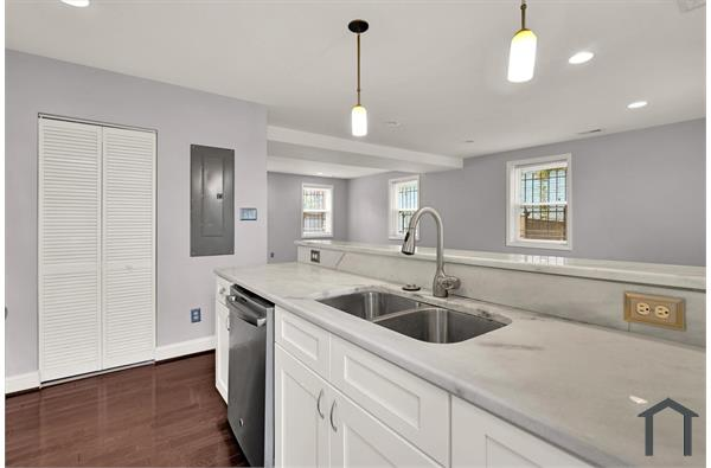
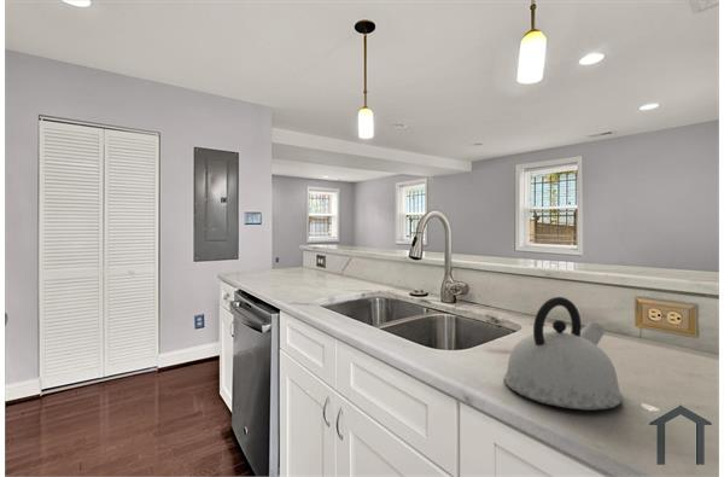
+ kettle (562, 341)
